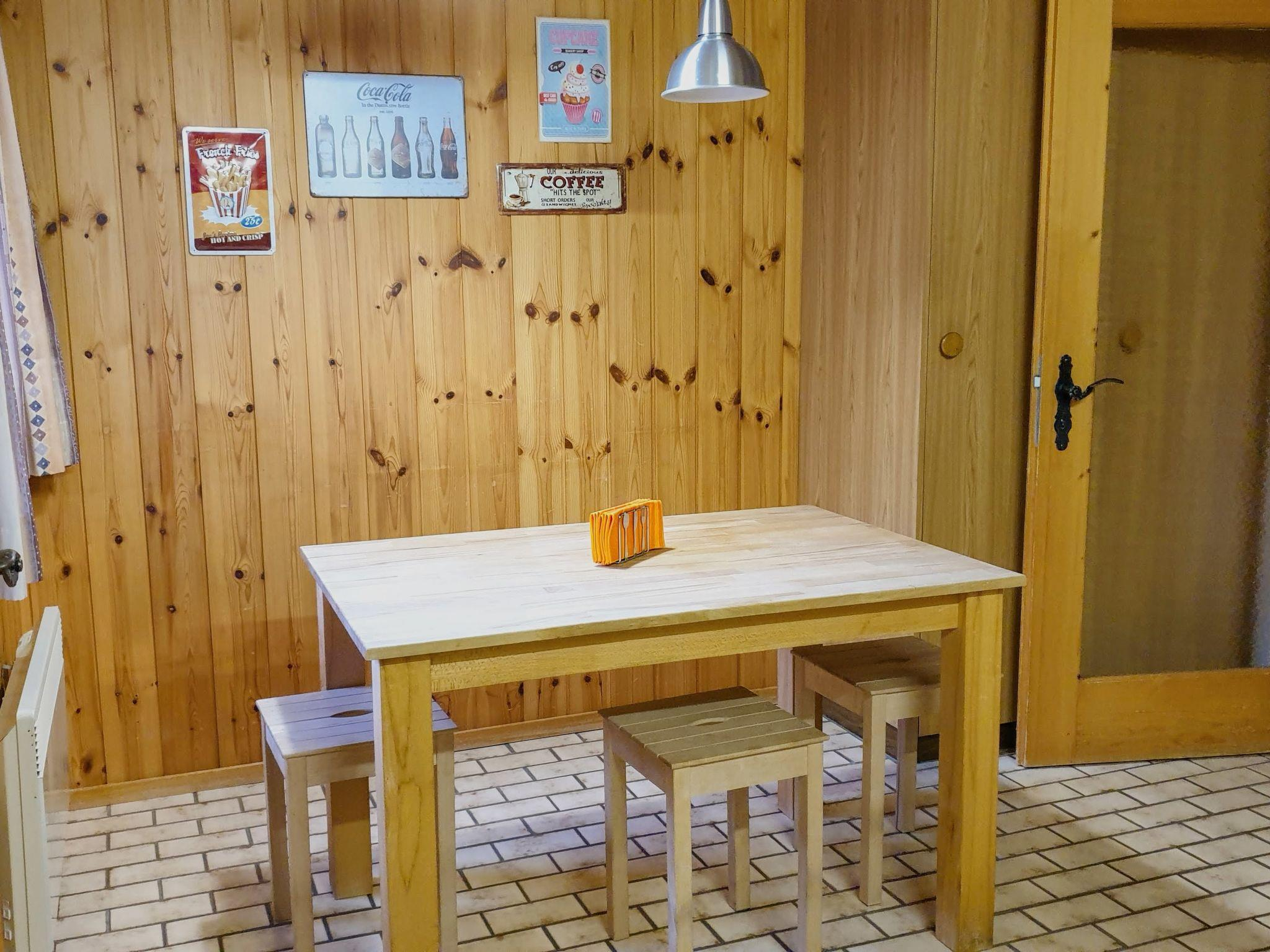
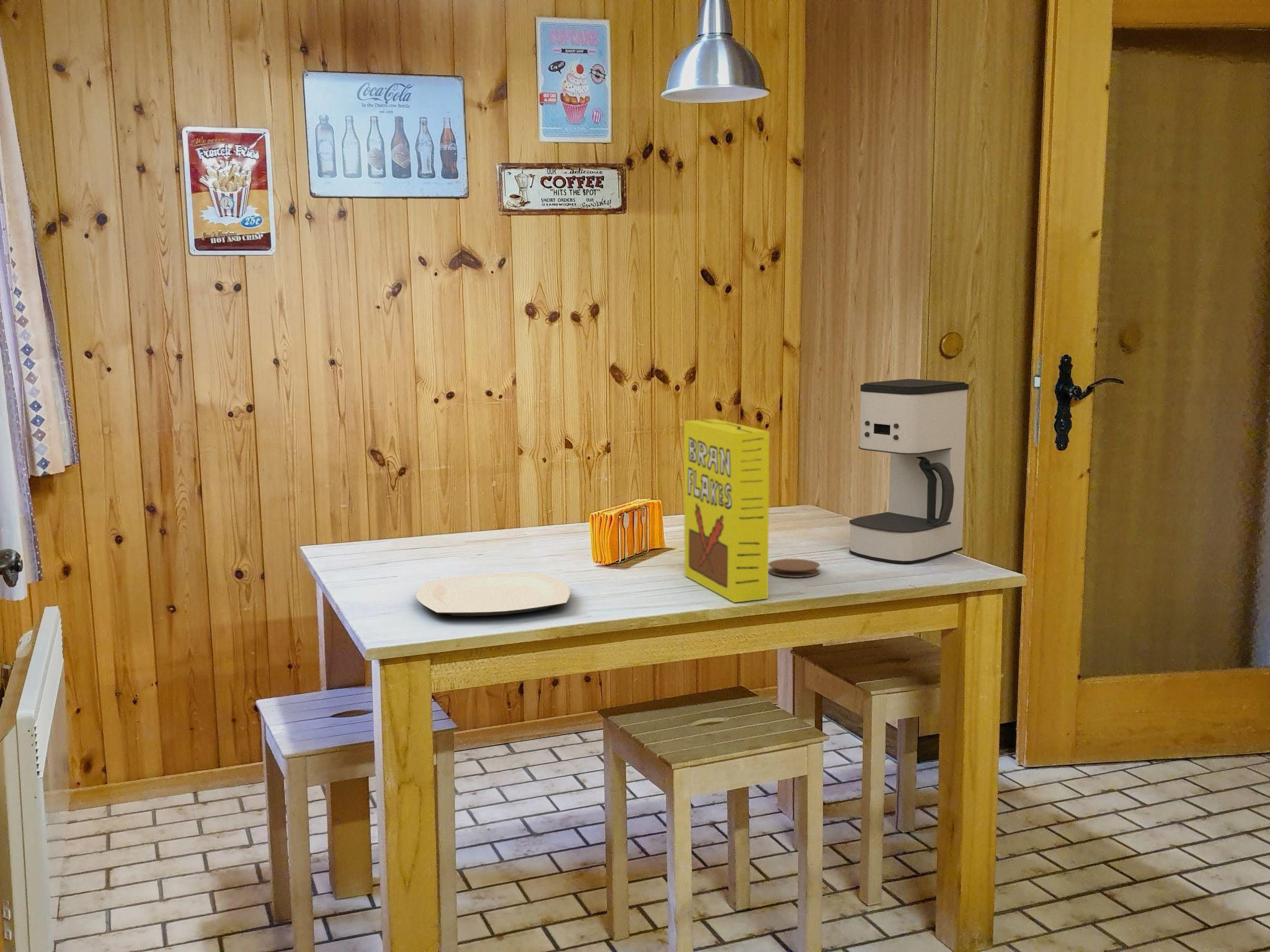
+ cereal box (724, 507)
+ coaster (794, 568)
+ plate (494, 596)
+ coffee maker (911, 469)
